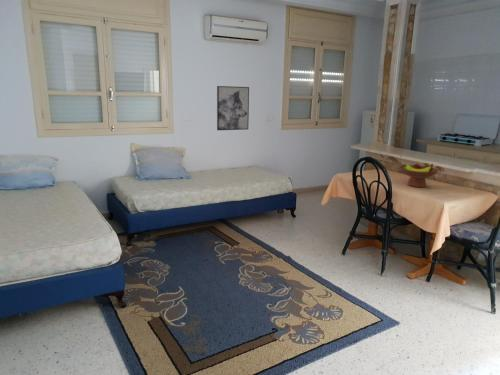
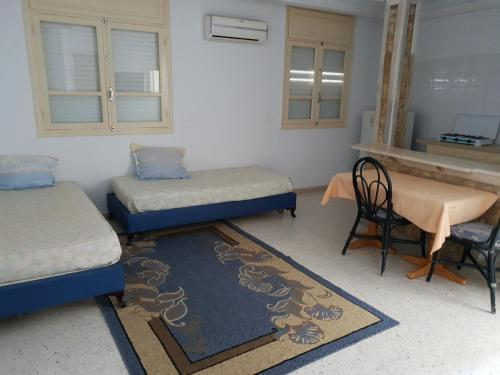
- fruit bowl (418, 173)
- wall art (233, 108)
